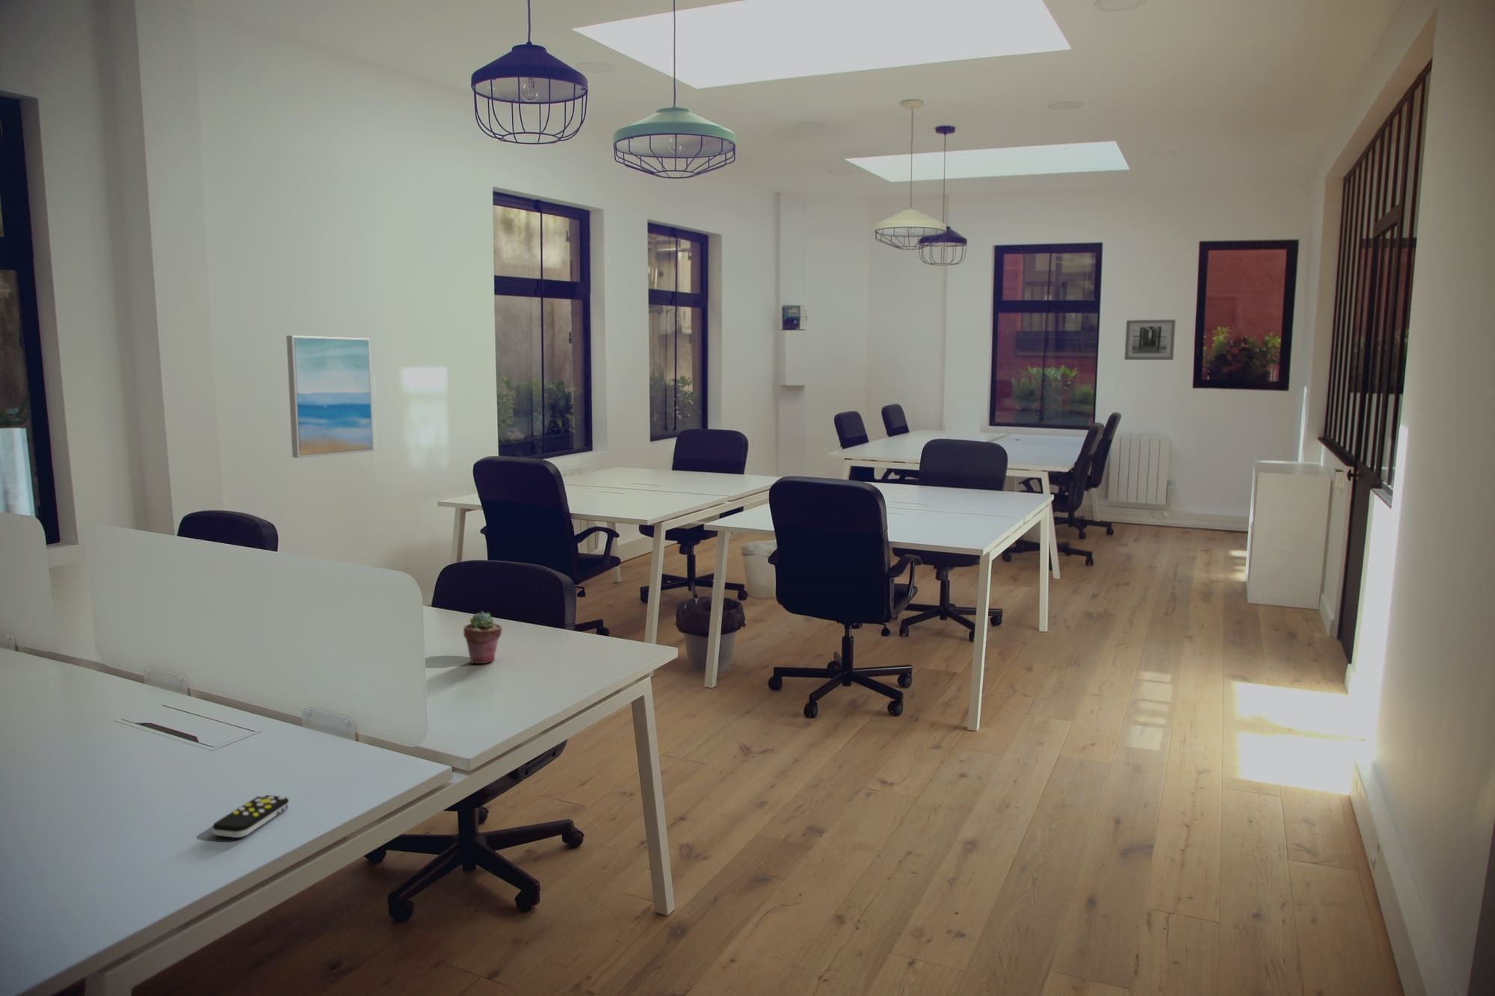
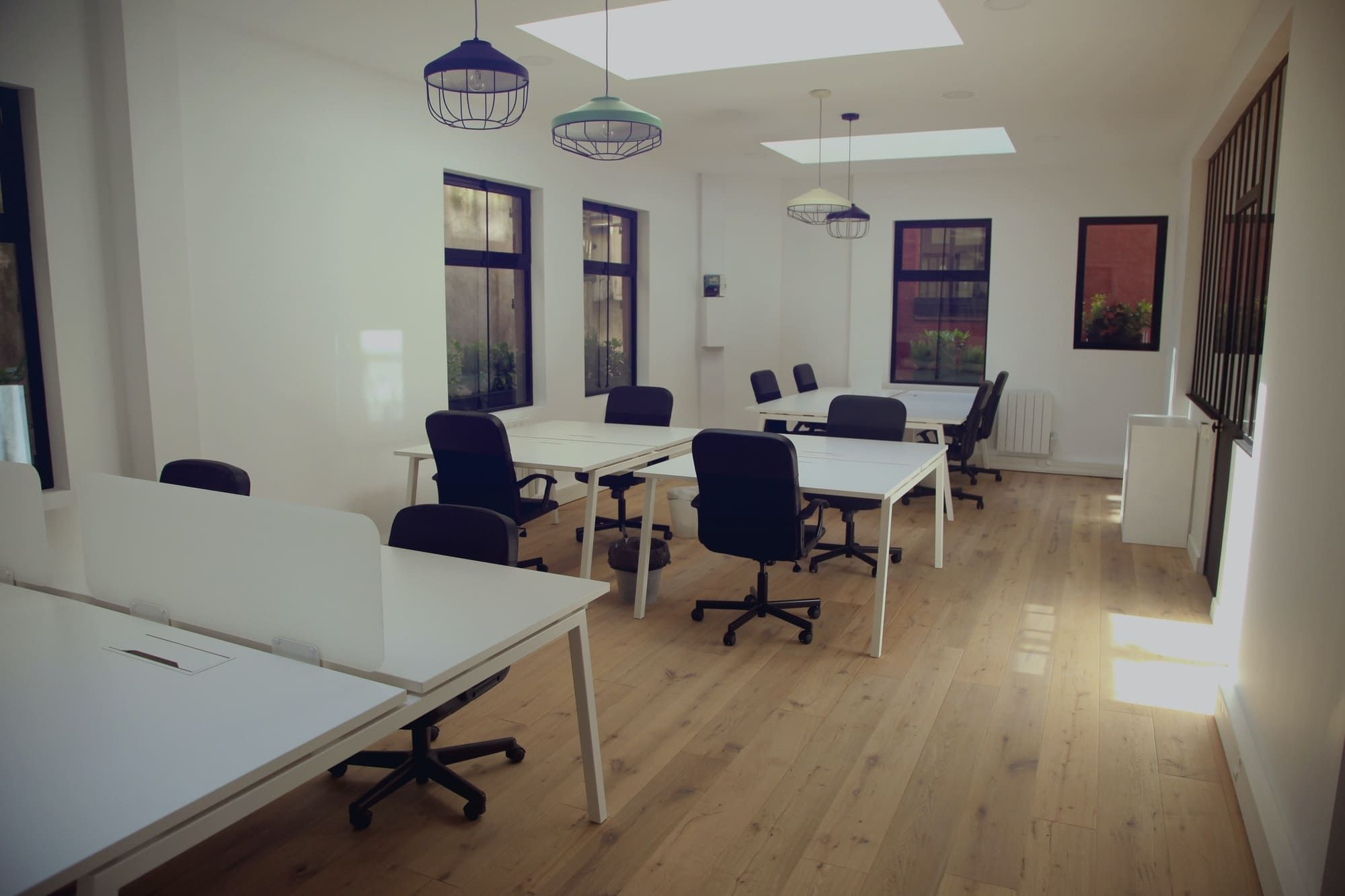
- wall art (332, 396)
- remote control (251, 815)
- wall art (1149, 340)
- potted succulent (482, 636)
